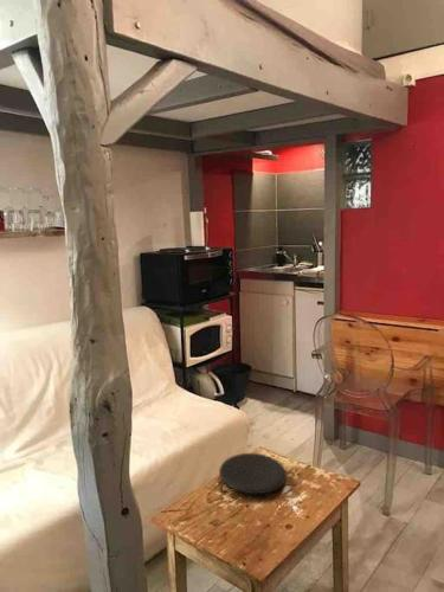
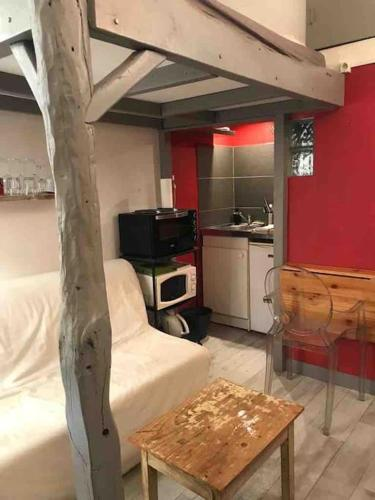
- plate (252, 471)
